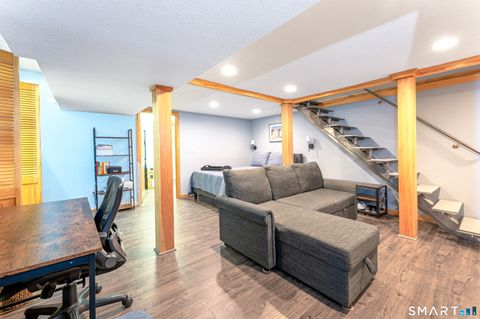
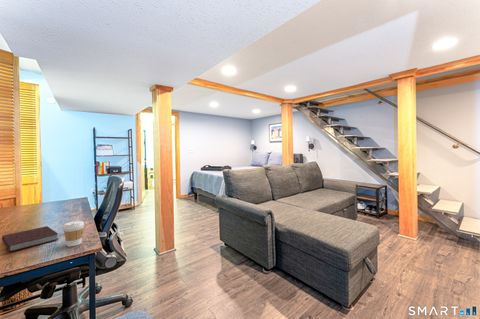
+ notebook (30, 237)
+ coffee cup (74, 233)
